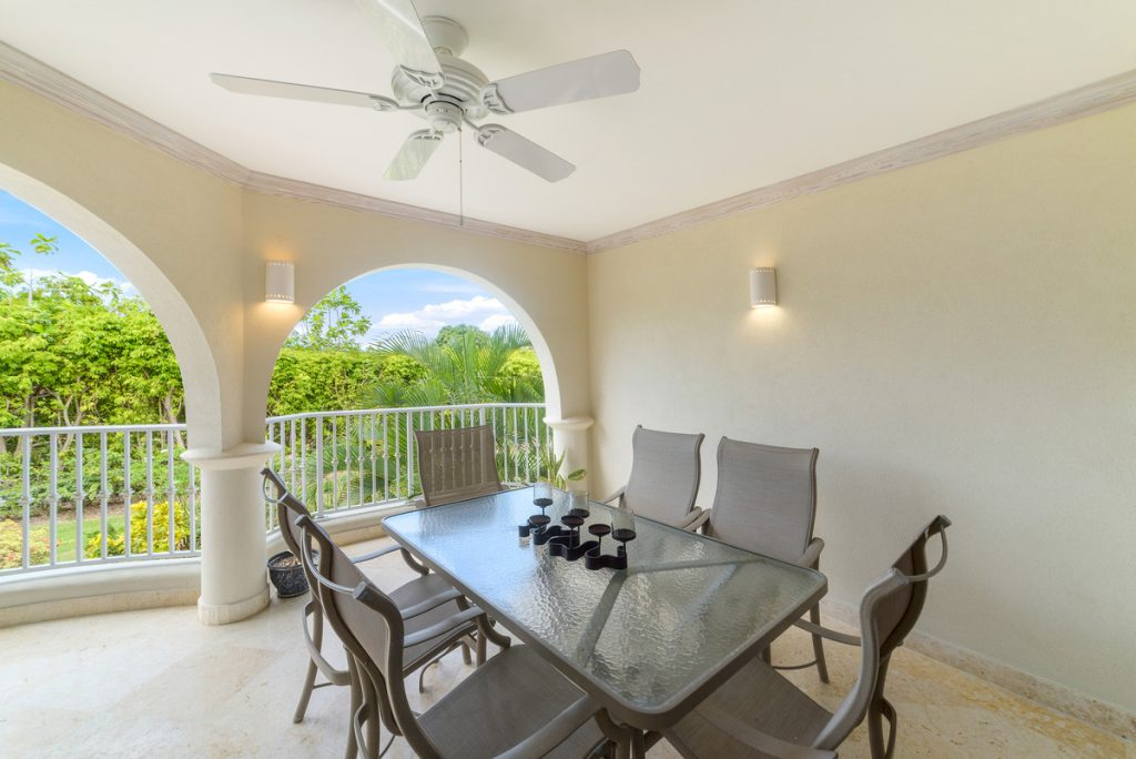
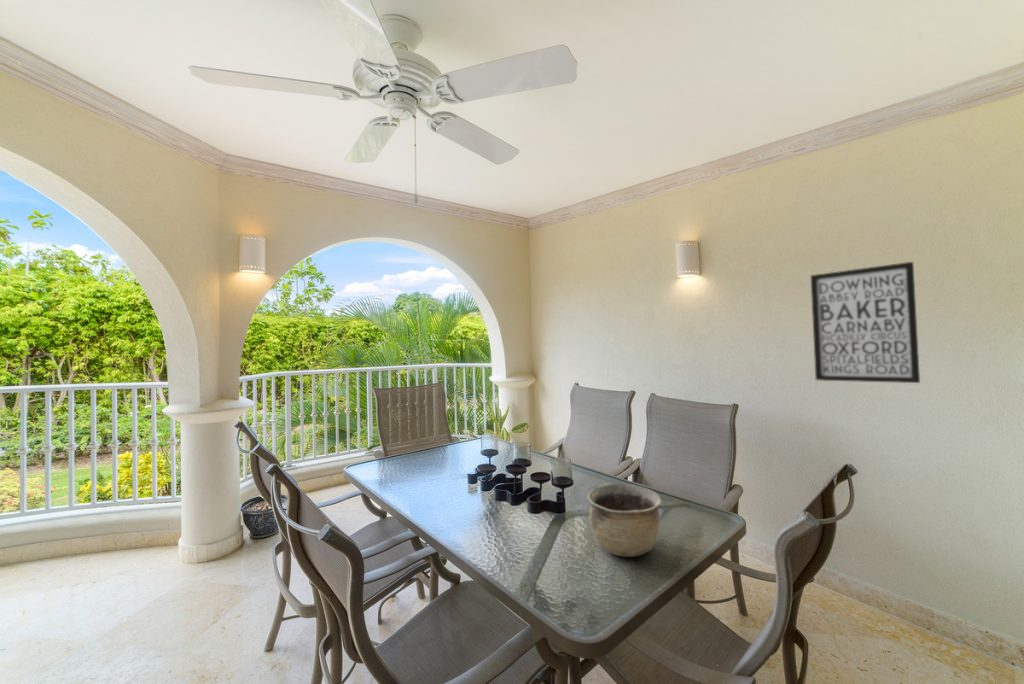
+ wall art (861, 325)
+ bowl (624, 522)
